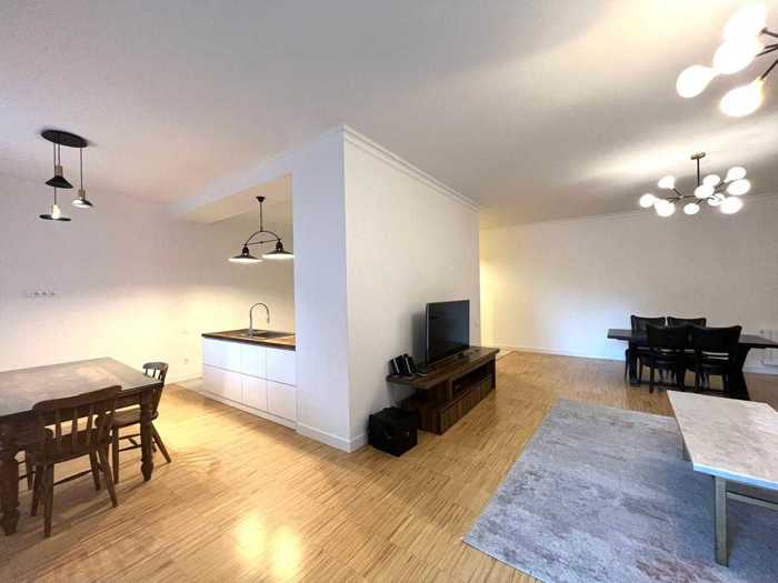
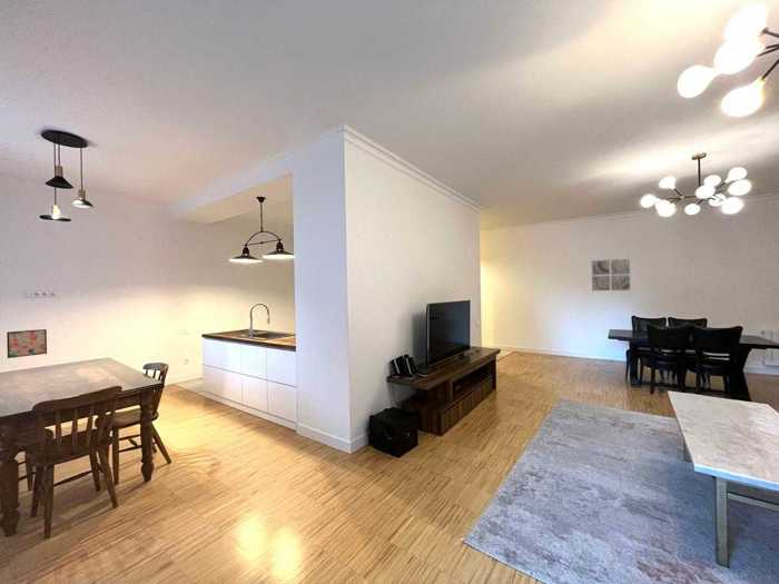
+ wall art (27, 343)
+ wall art (609, 274)
